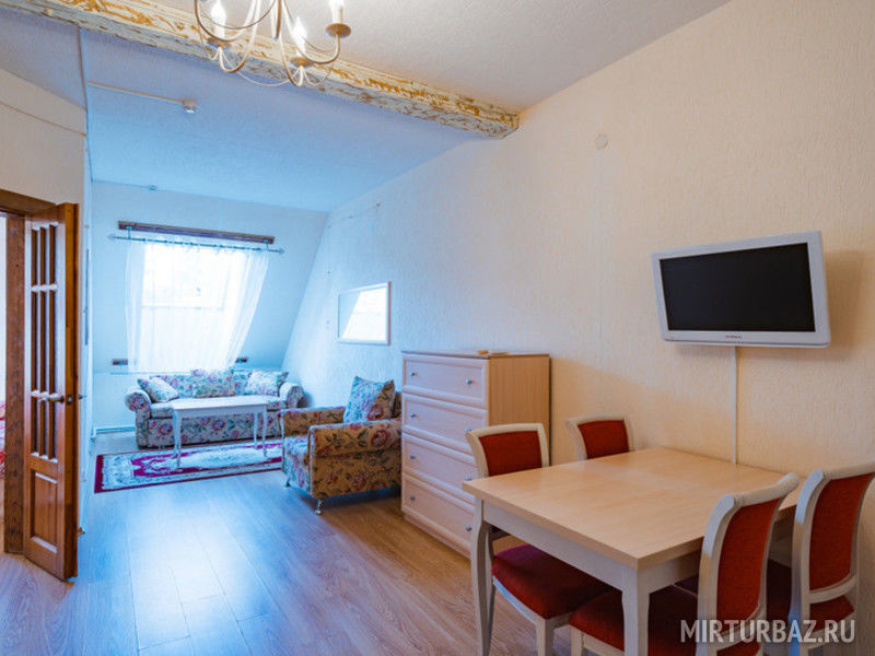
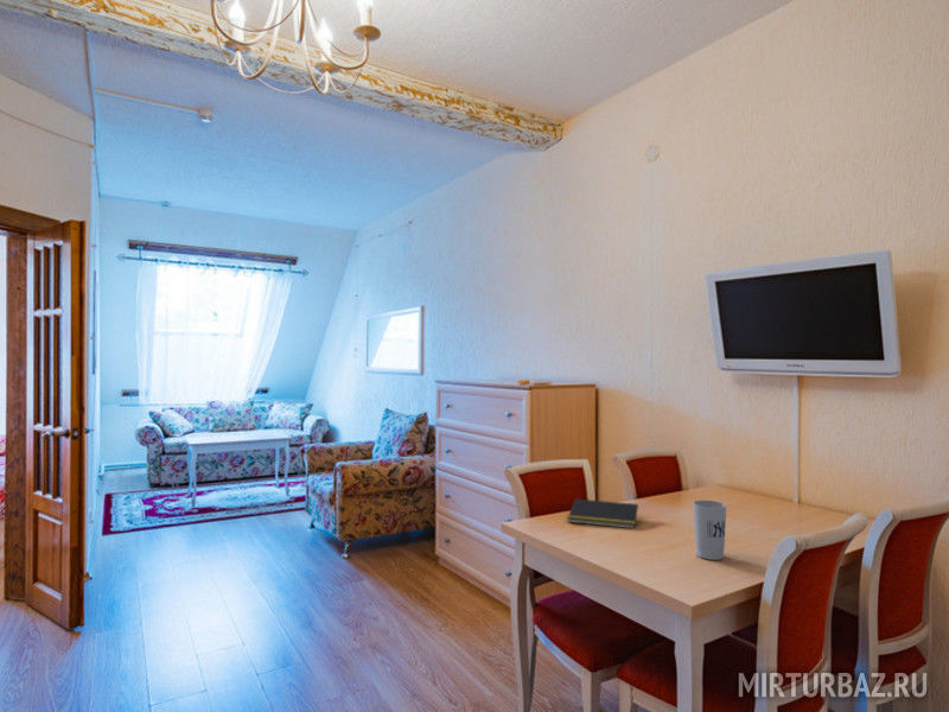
+ notepad (603, 513)
+ cup (709, 529)
